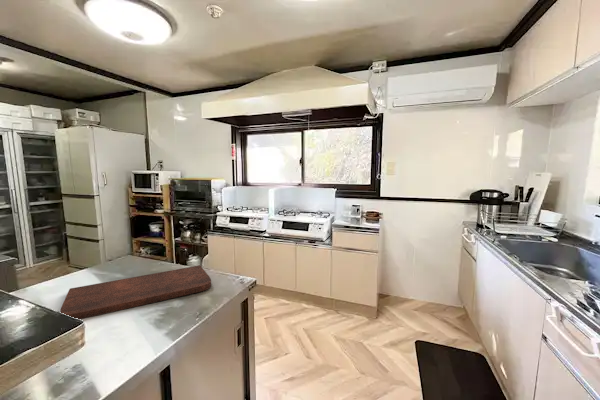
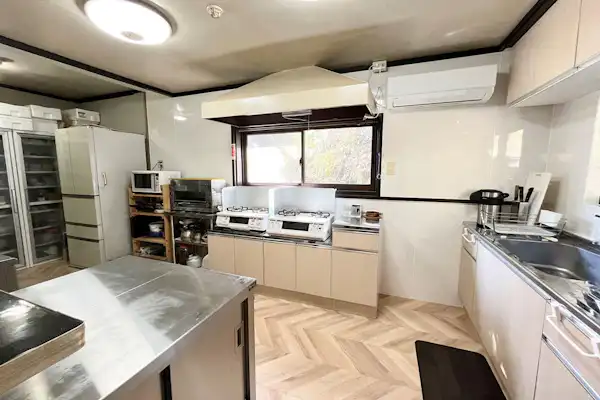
- cutting board (144, 288)
